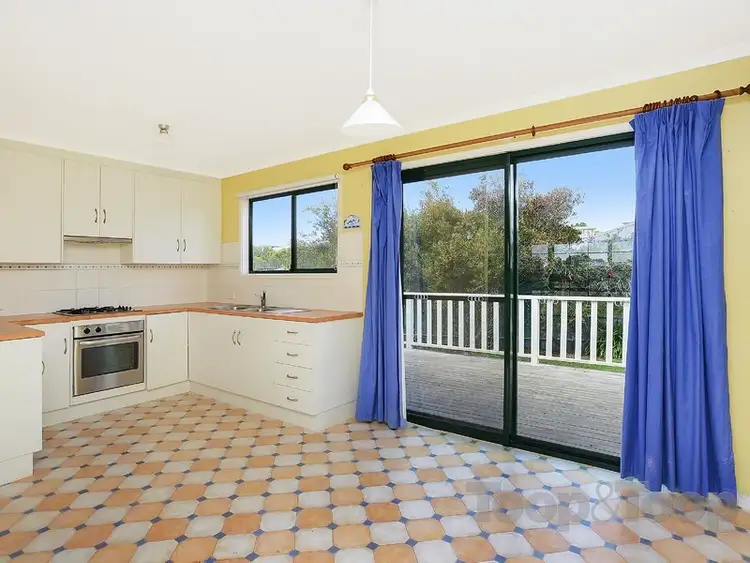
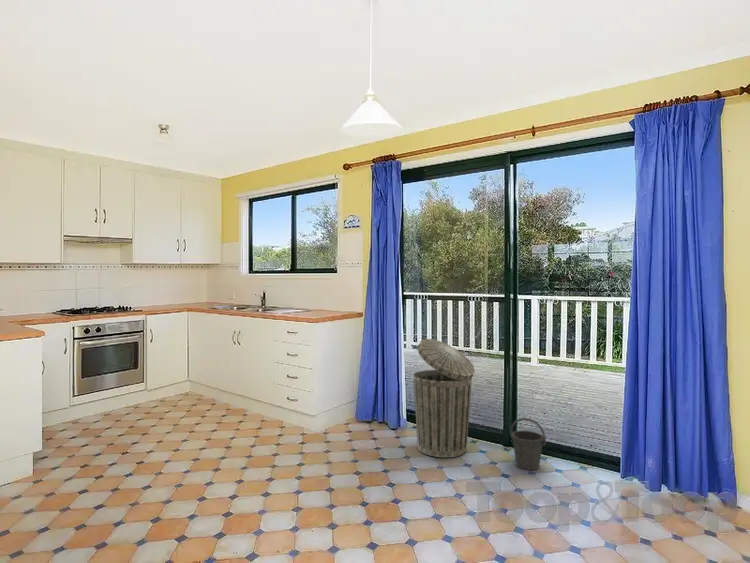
+ bucket (527, 441)
+ trash can (443, 394)
